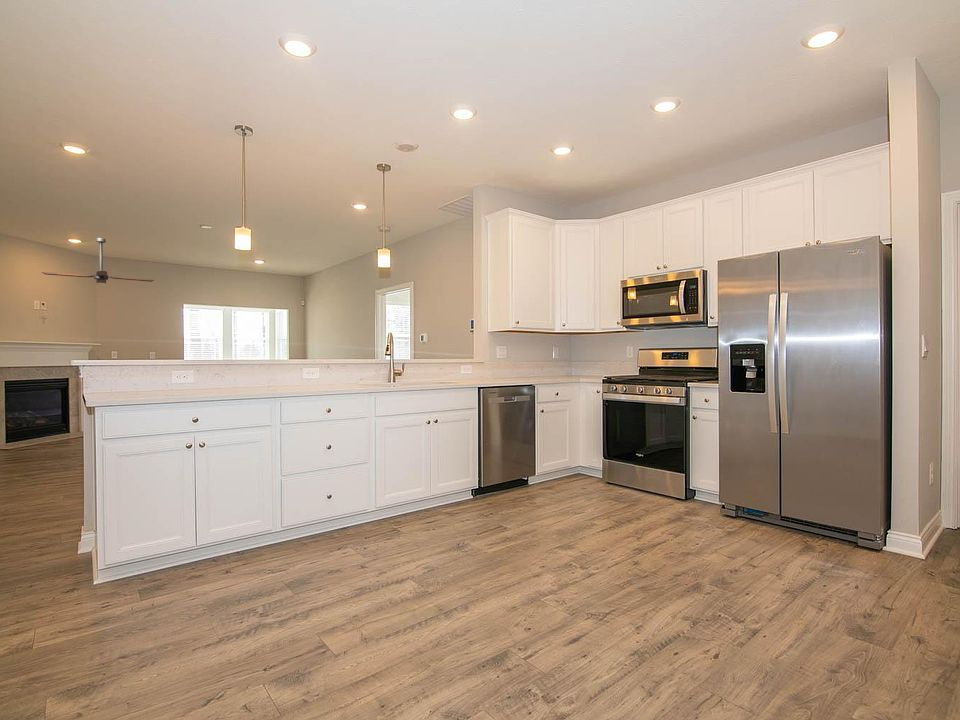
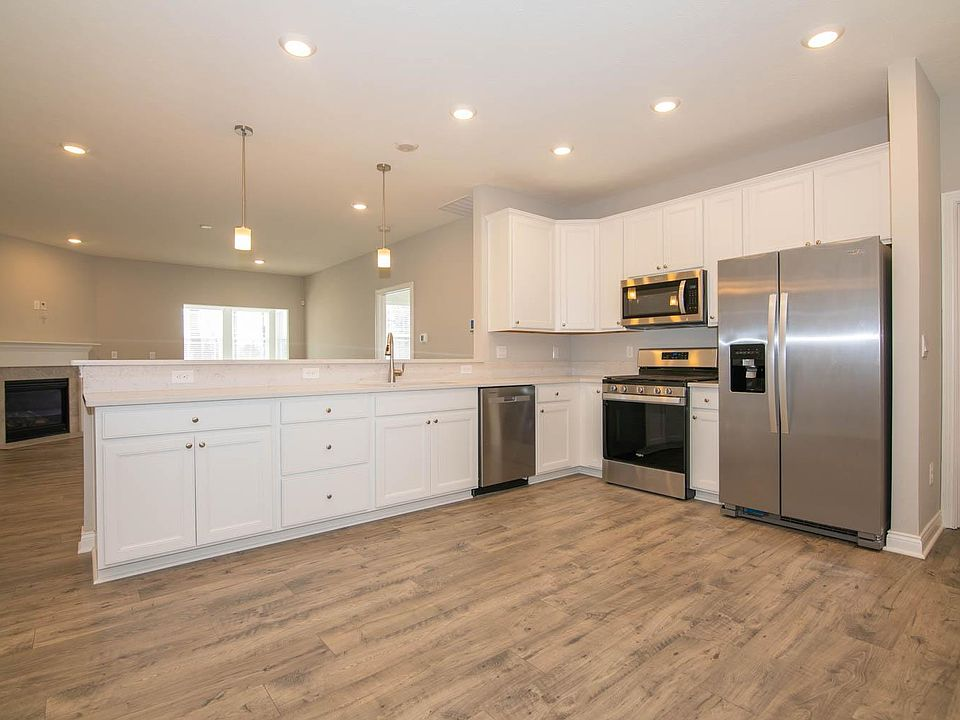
- ceiling fan (100, 259)
